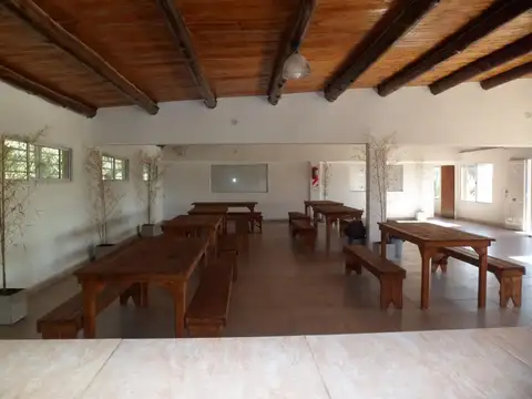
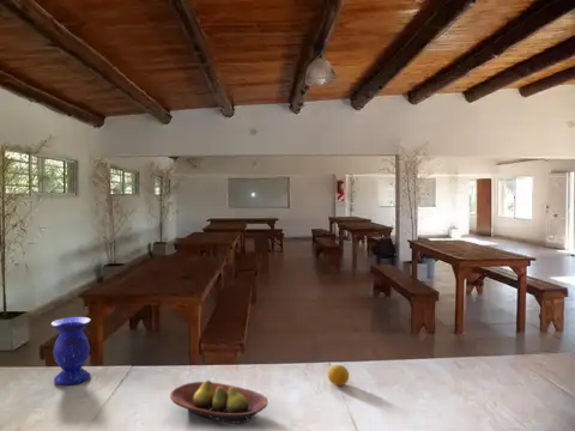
+ fruit bowl (218, 397)
+ fruit (338, 375)
+ vase (71, 350)
